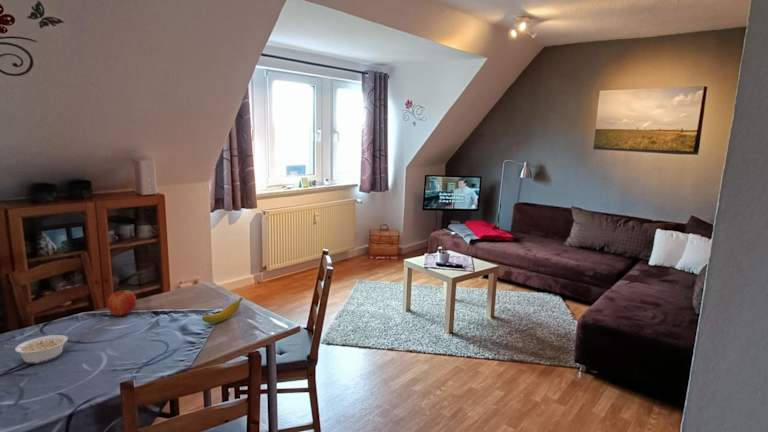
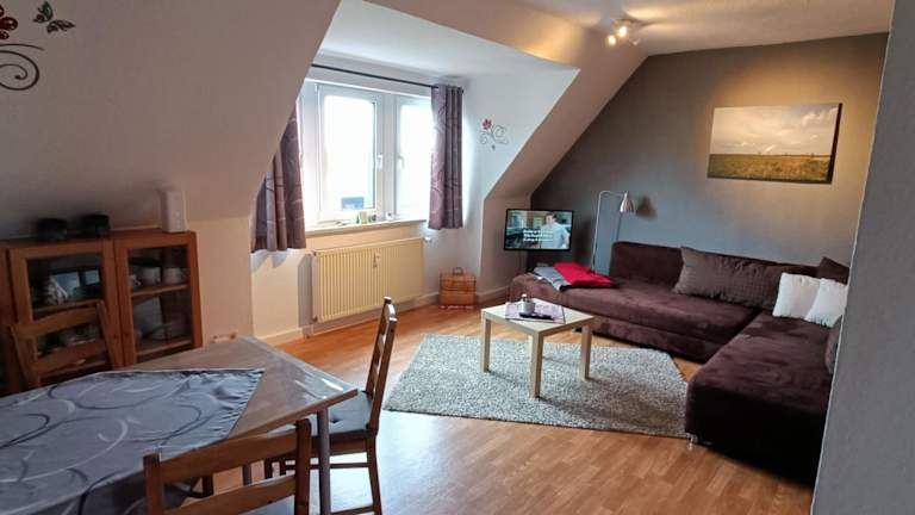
- fruit (121, 301)
- banana (223, 311)
- legume (40, 349)
